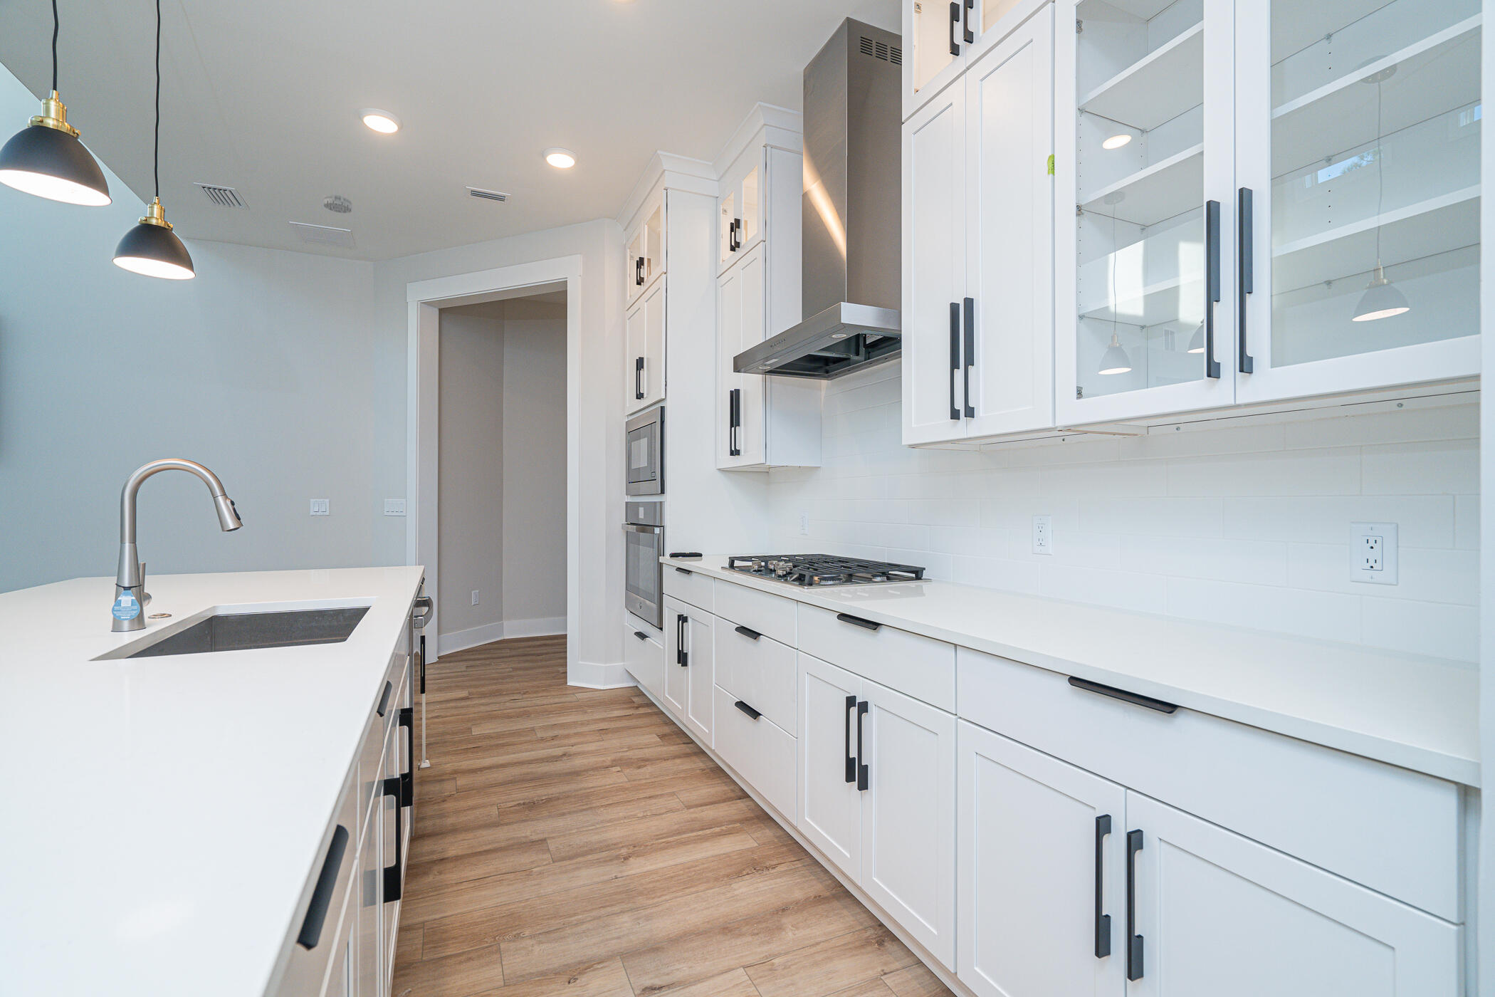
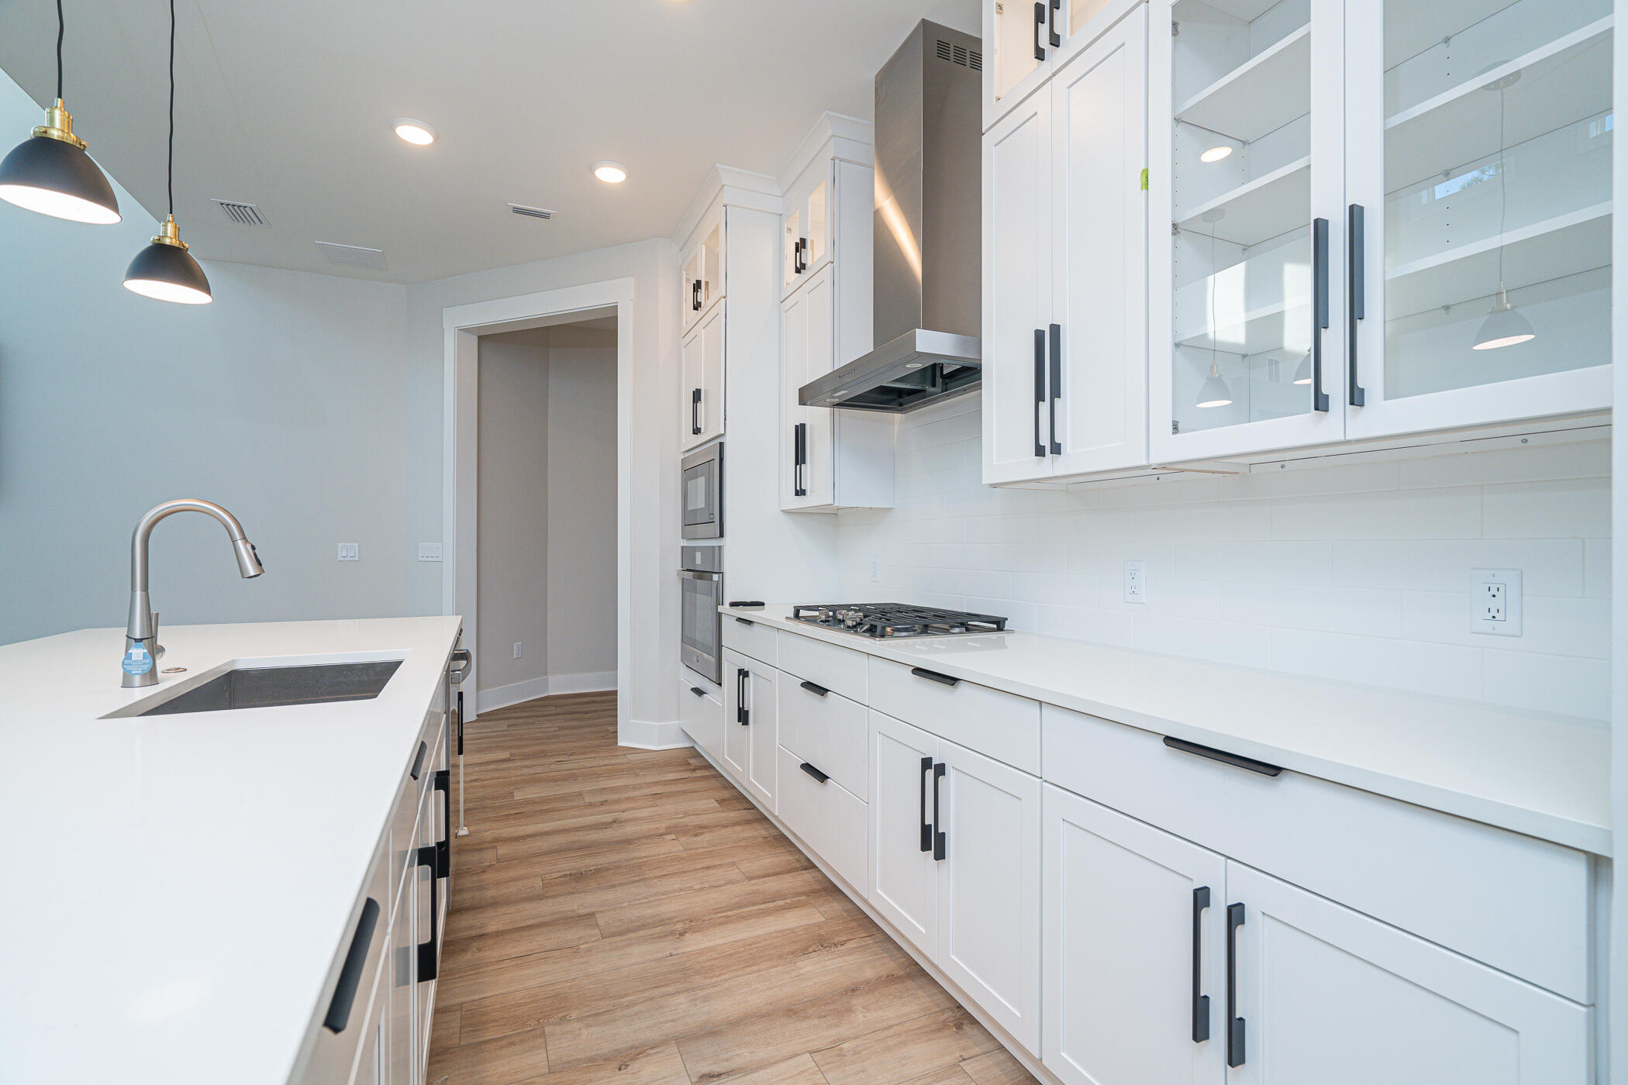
- smoke detector (337, 203)
